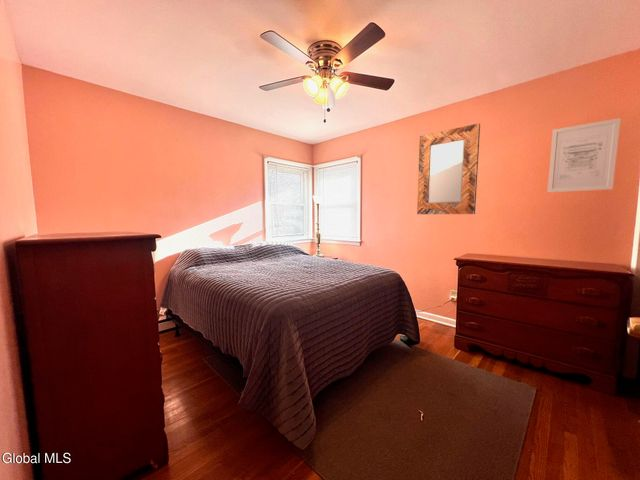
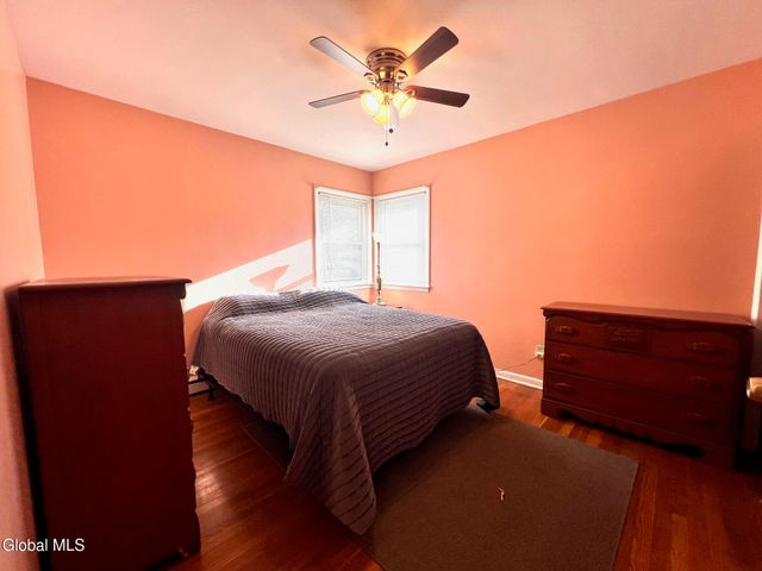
- home mirror (445, 173)
- wall art (581, 158)
